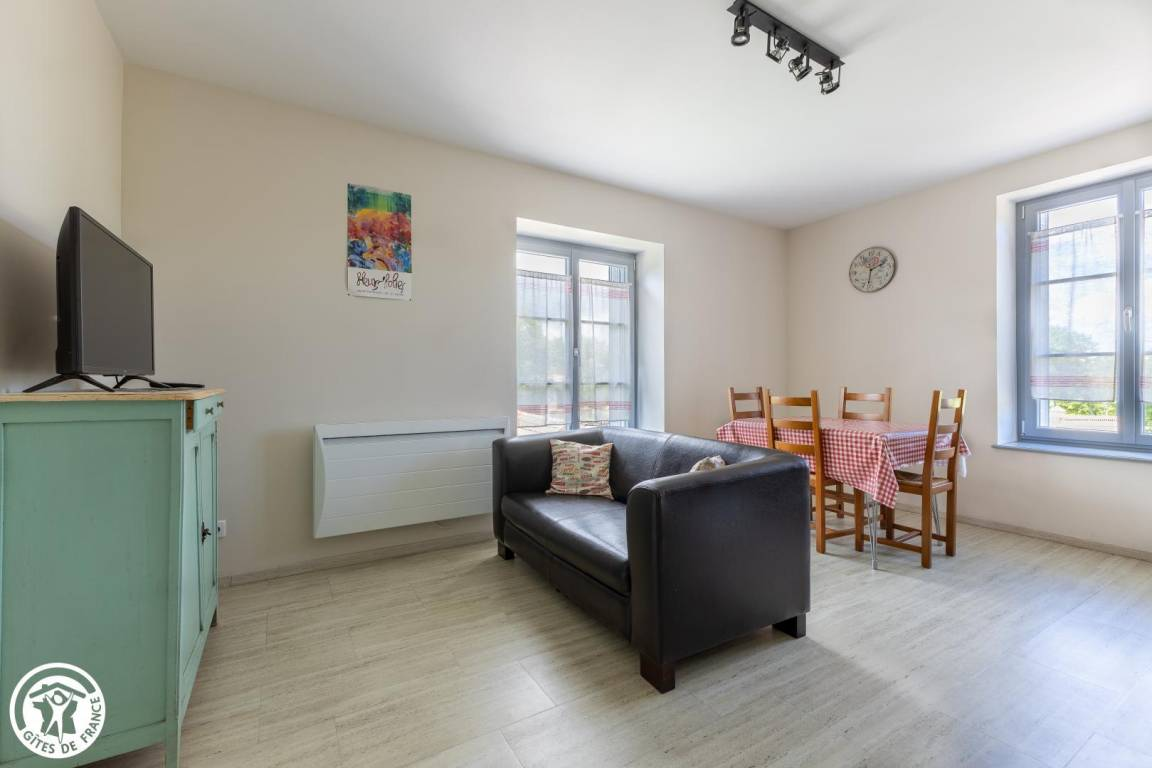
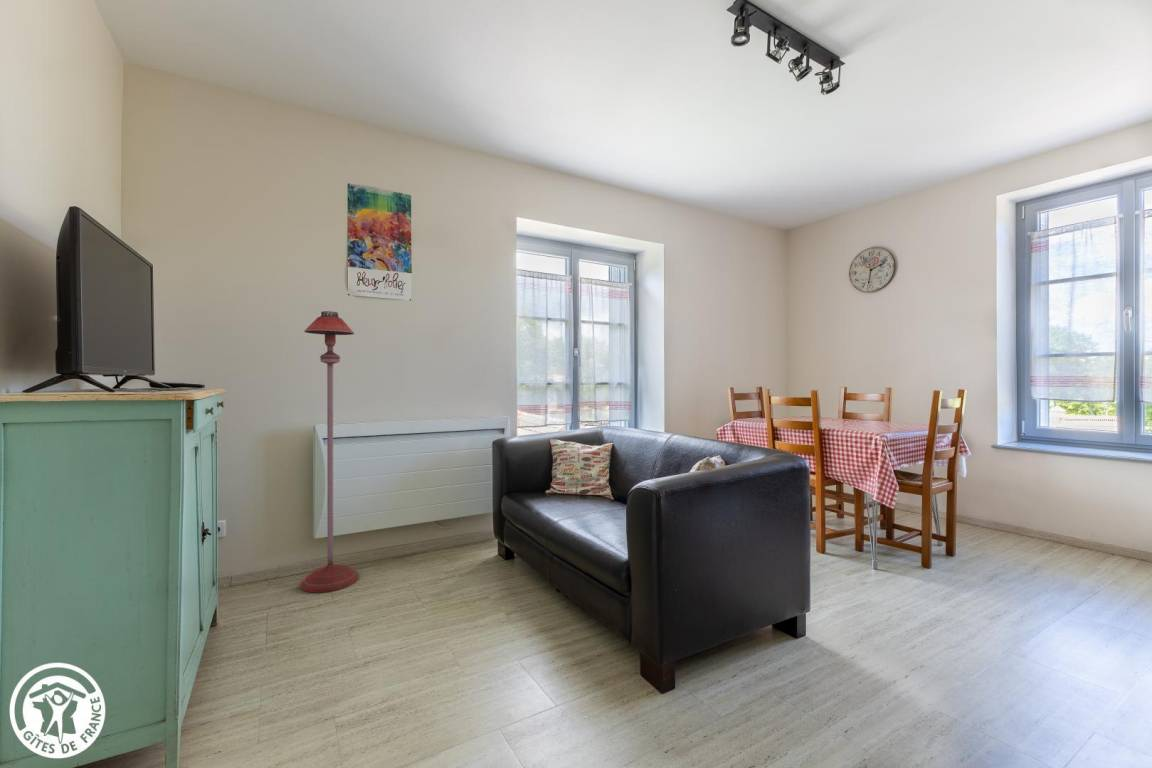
+ floor lamp (330, 446)
